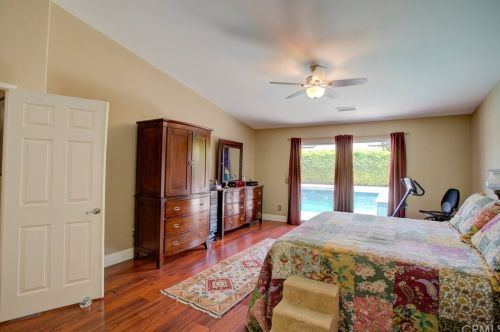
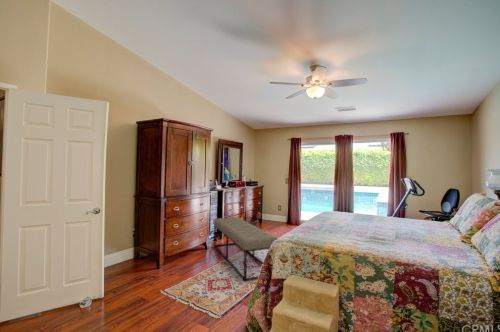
+ bench (240, 242)
